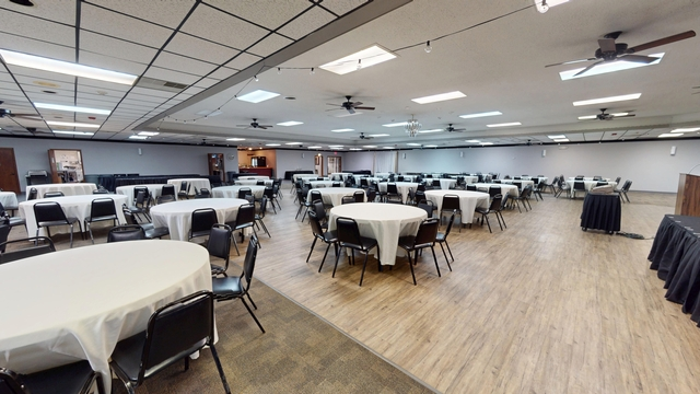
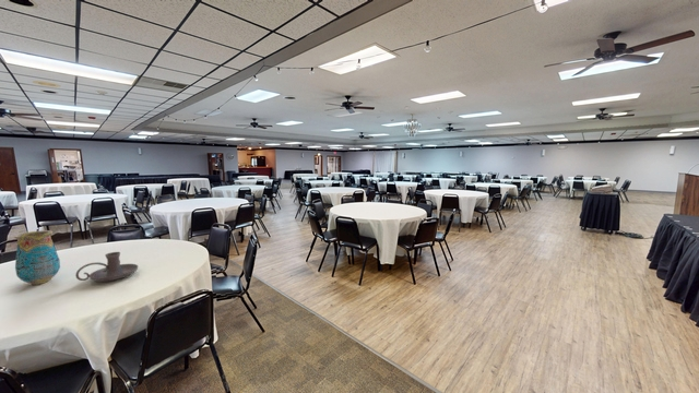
+ candle holder (108, 266)
+ vase (37, 258)
